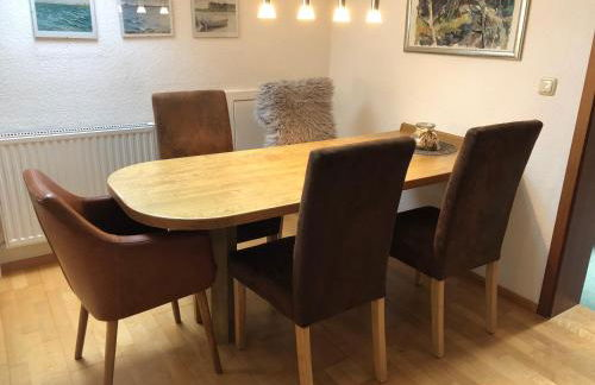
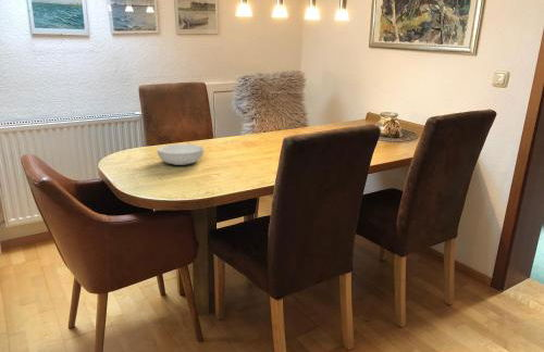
+ serving bowl (181, 155)
